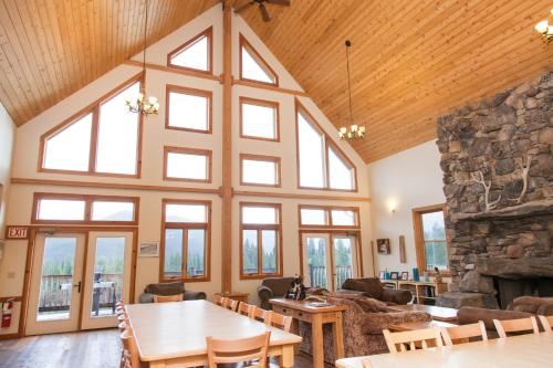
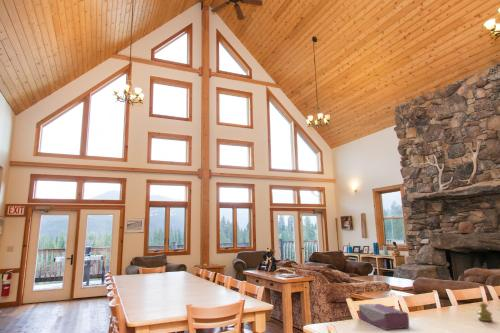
+ salt shaker (484, 311)
+ tissue box (382, 315)
